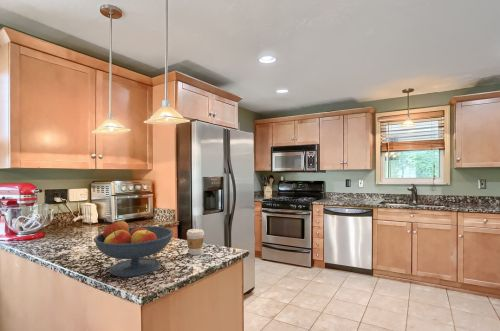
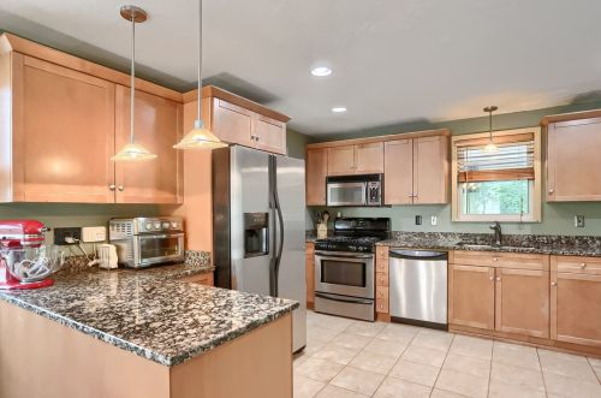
- coffee cup (195, 241)
- fruit bowl (135, 245)
